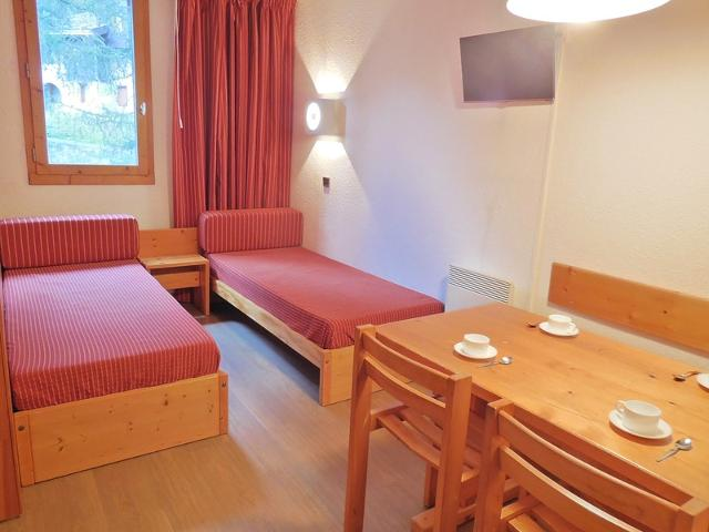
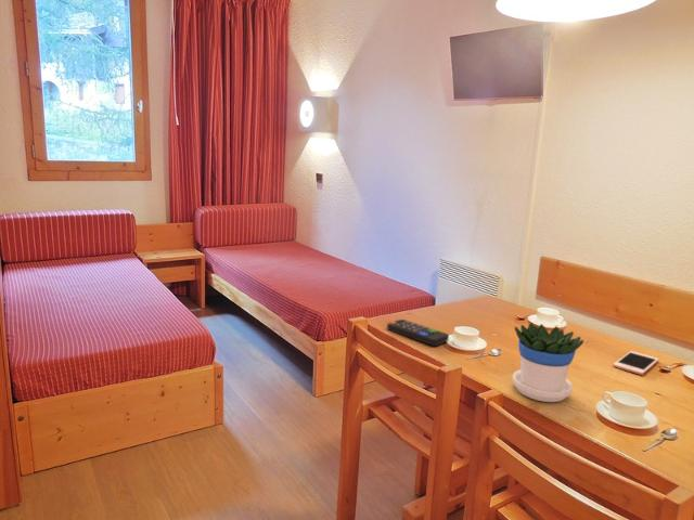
+ remote control (416, 330)
+ flowerpot (544, 363)
+ cell phone (635, 362)
